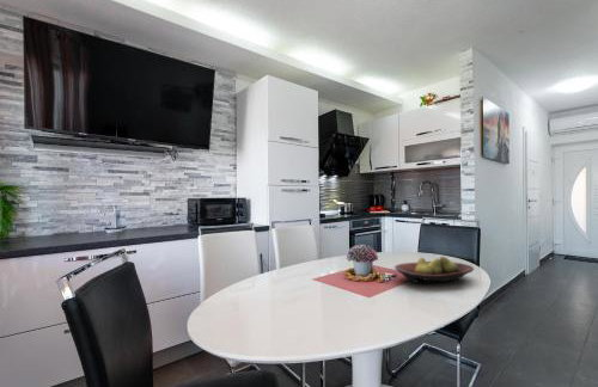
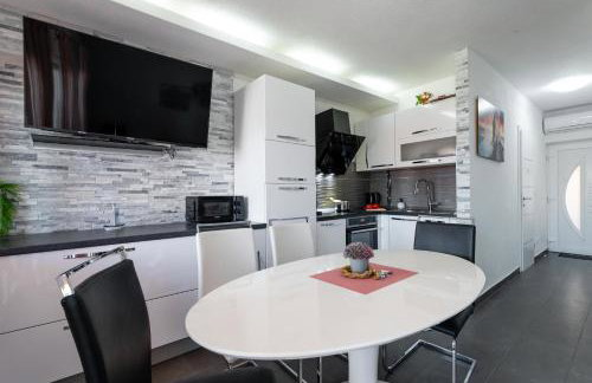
- fruit bowl (433, 268)
